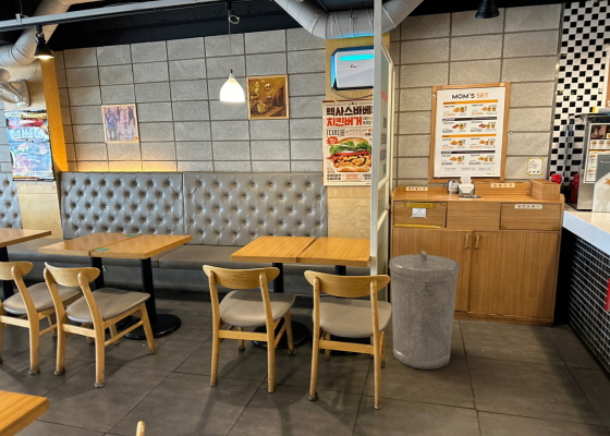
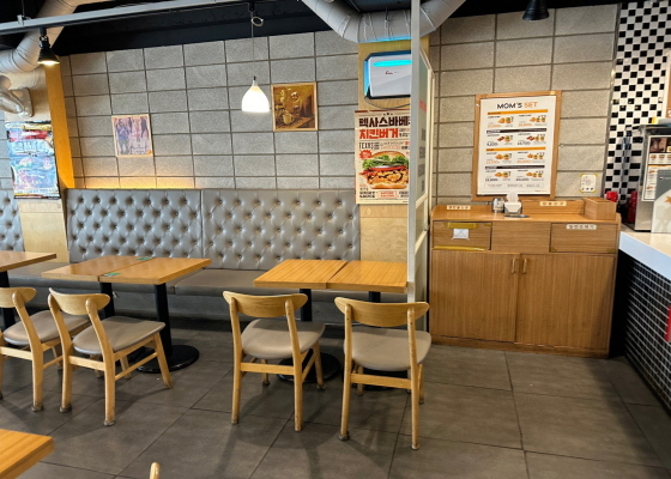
- trash can (422, 304)
